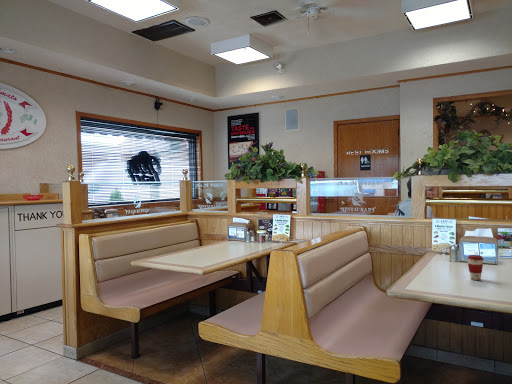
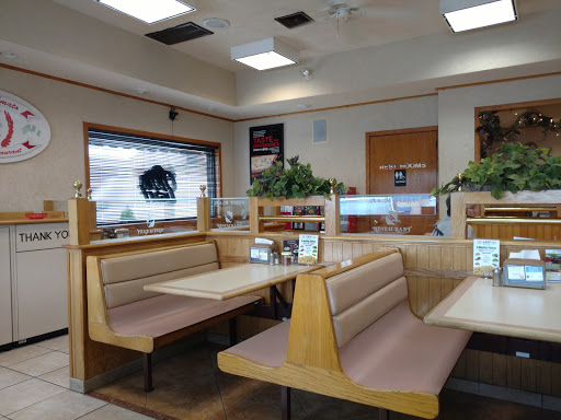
- coffee cup (475, 267)
